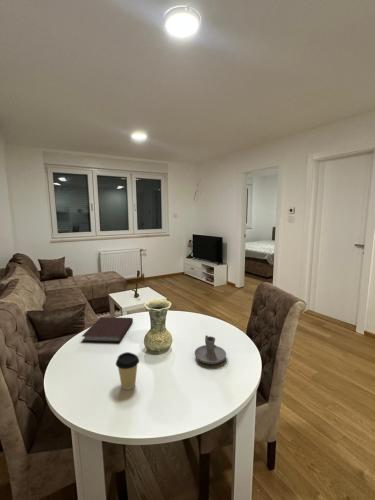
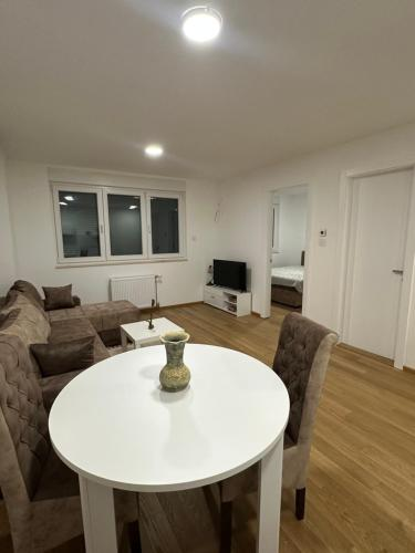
- notebook (109, 328)
- coffee cup (127, 371)
- candle holder (209, 346)
